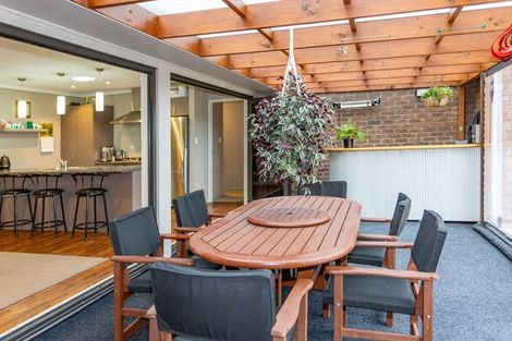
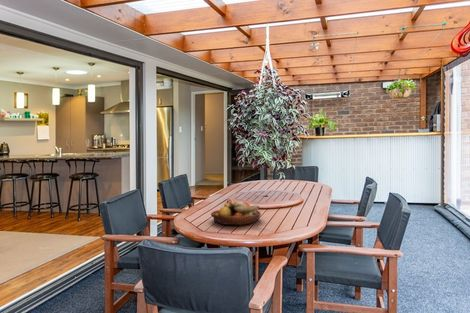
+ fruit bowl (236, 210)
